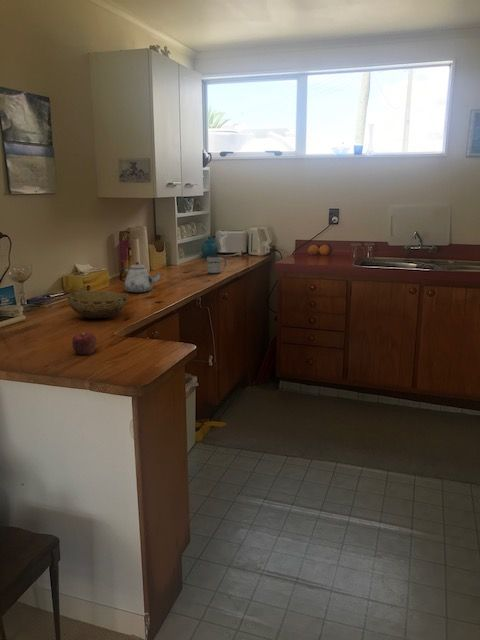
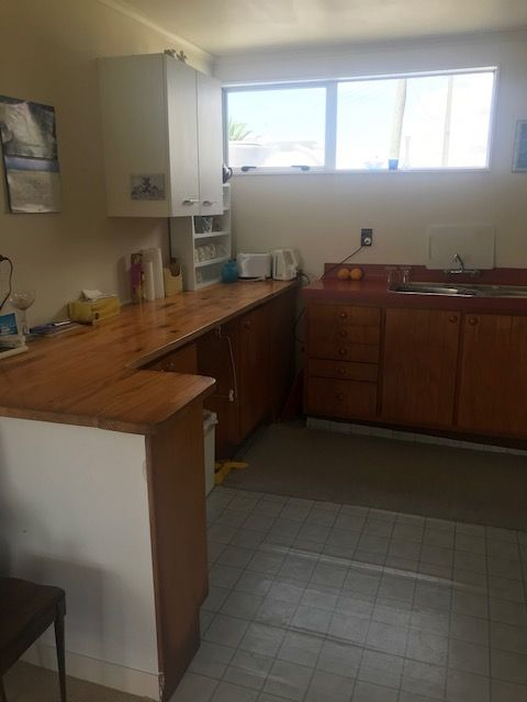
- teapot (140, 276)
- bowl (98, 305)
- mug (216, 264)
- apple (84, 343)
